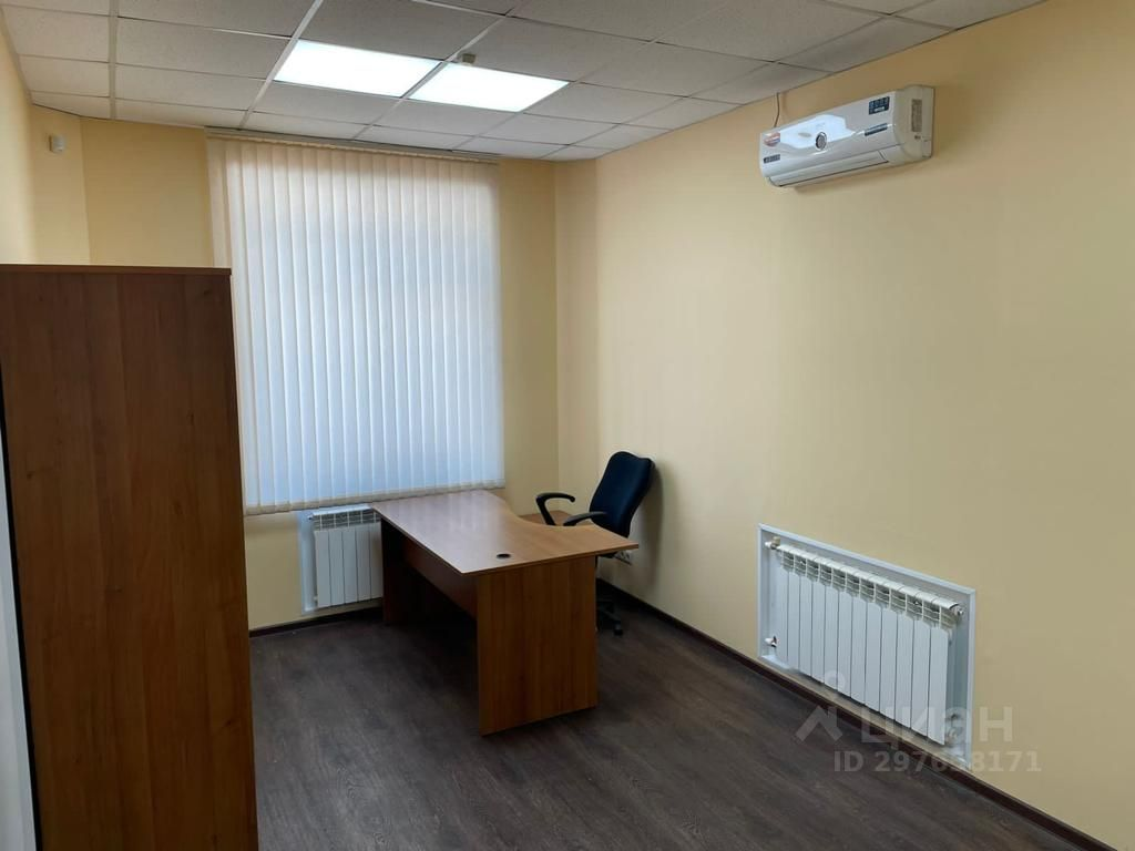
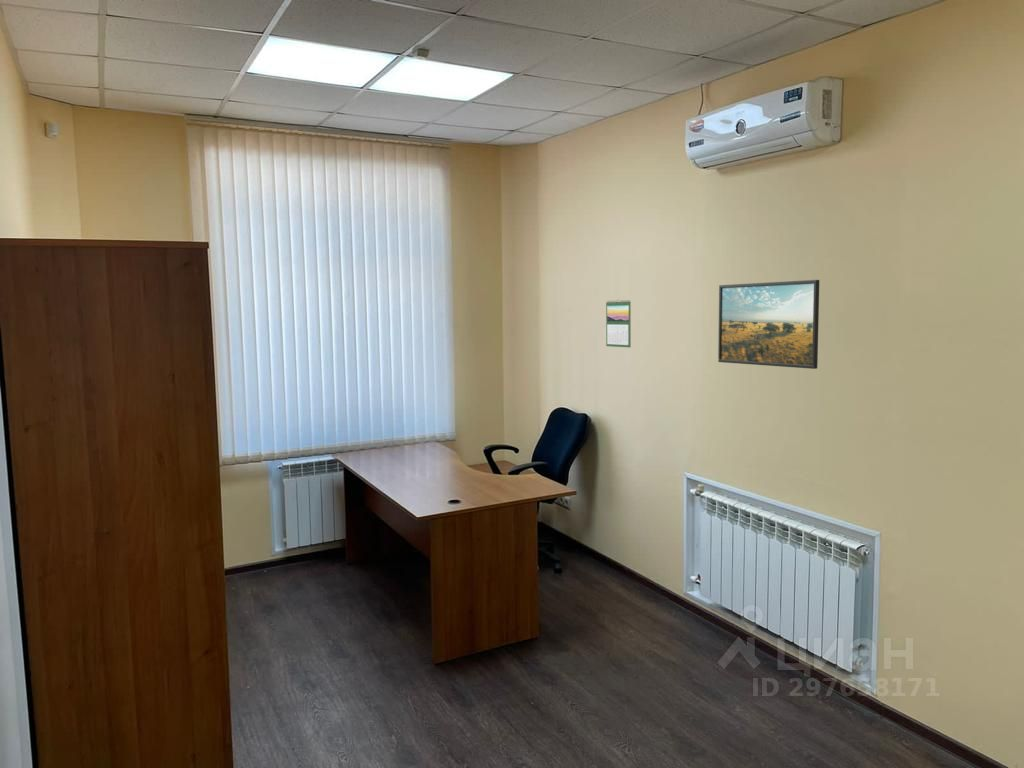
+ calendar (618, 323)
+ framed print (764, 324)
